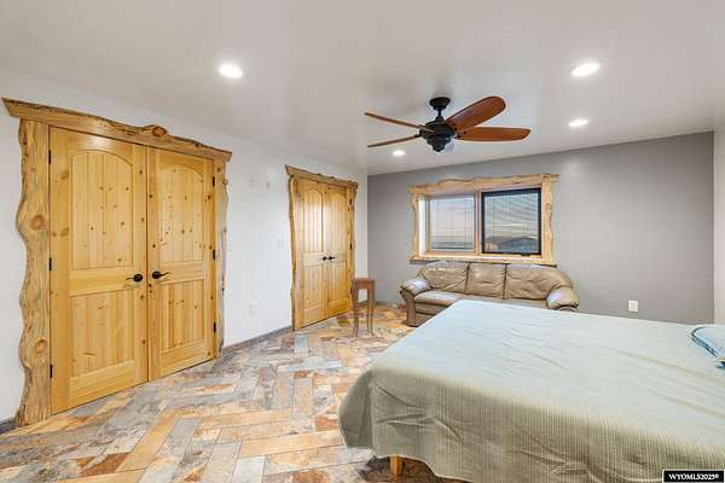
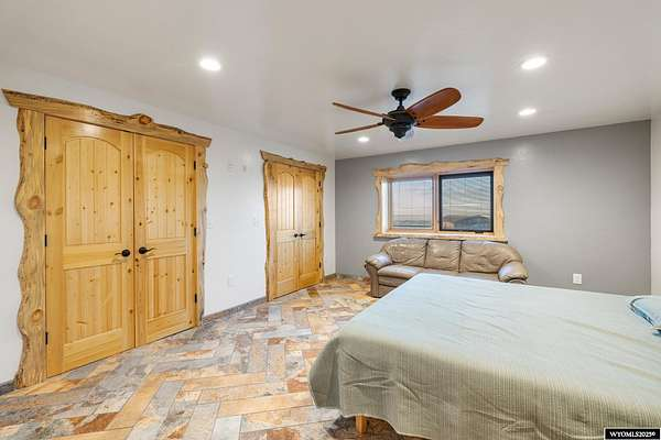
- side table (358, 305)
